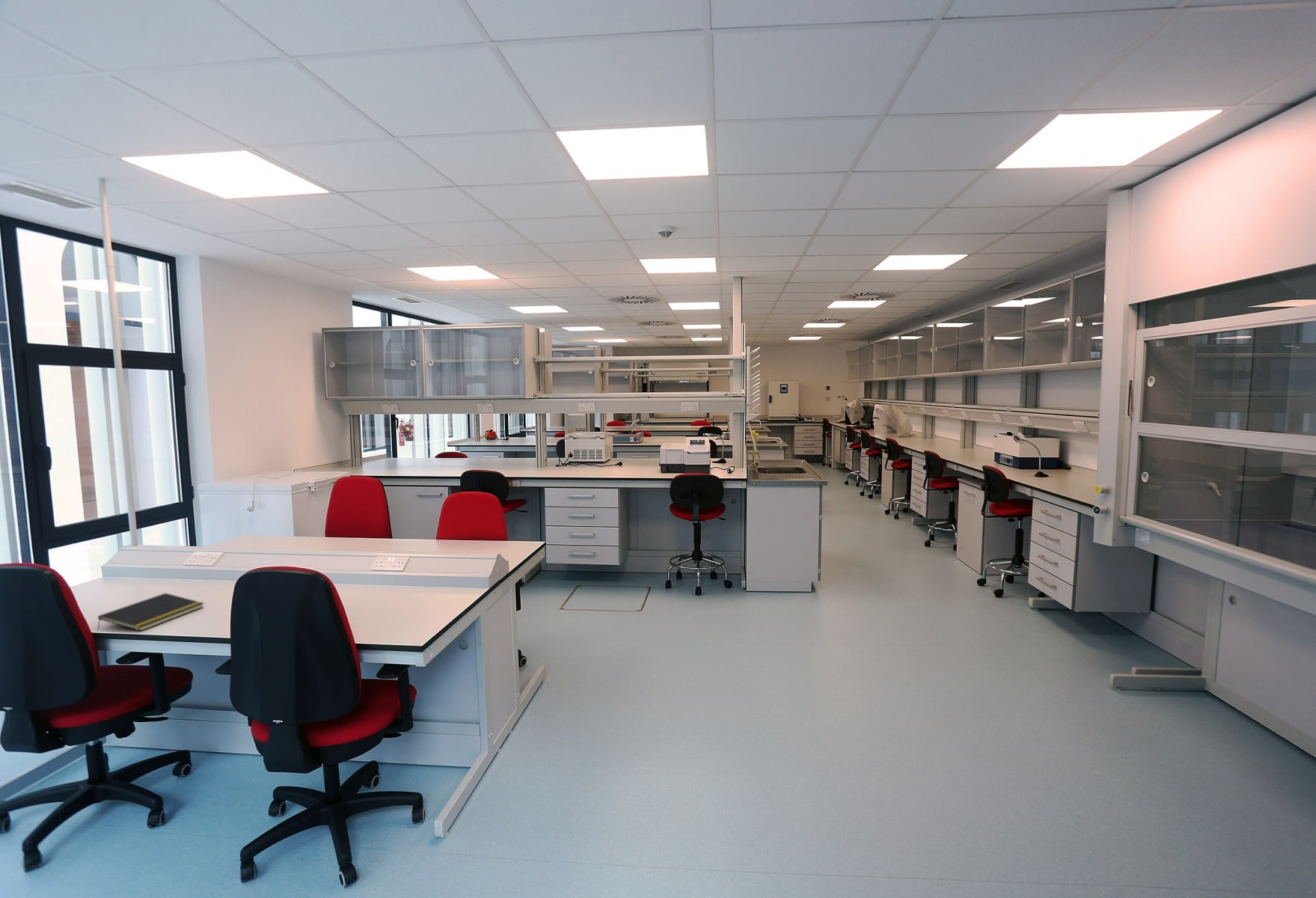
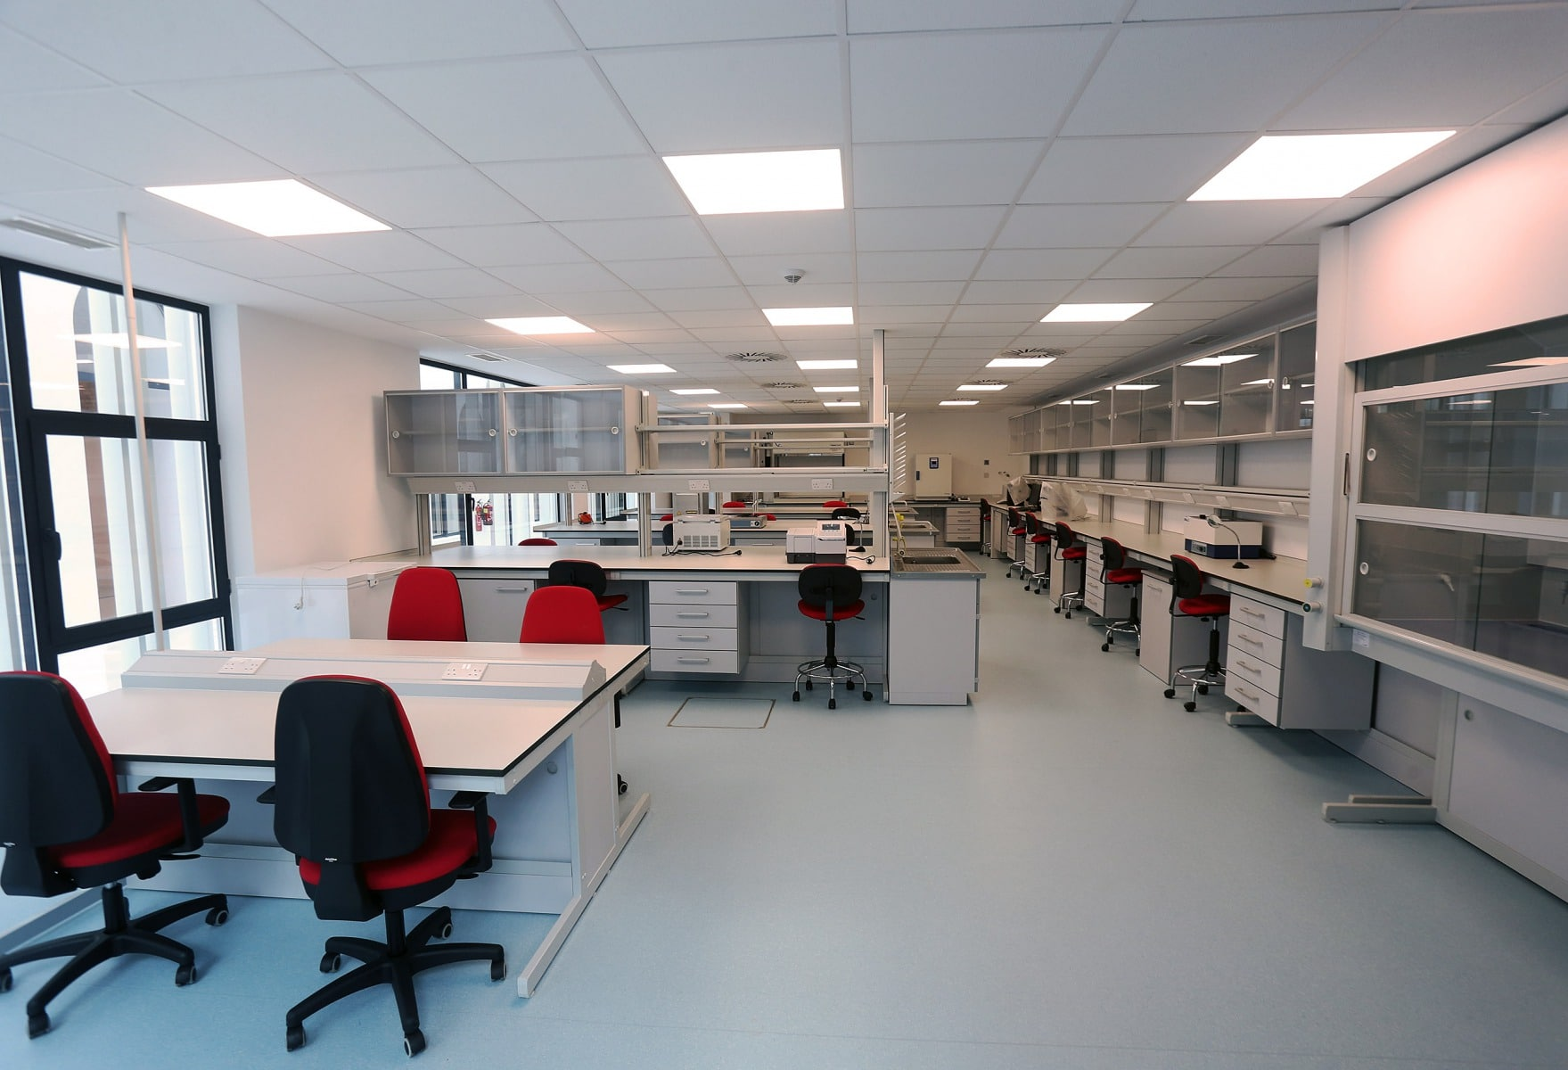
- notepad (153, 611)
